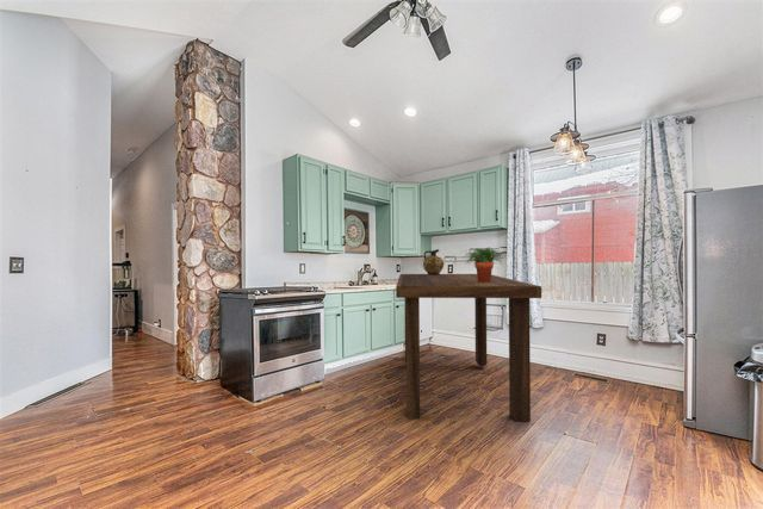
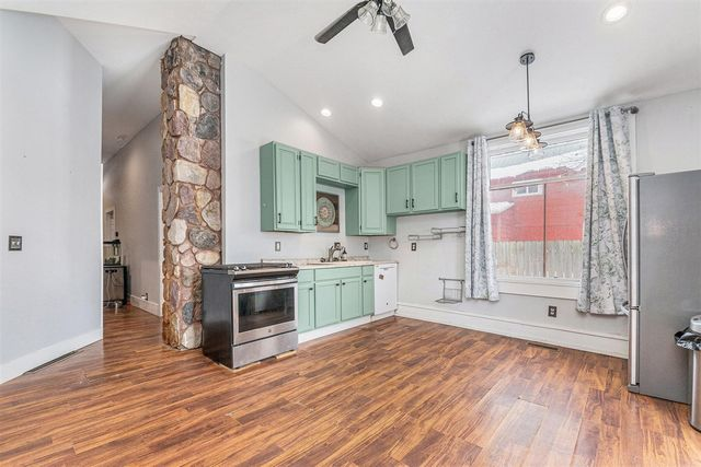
- potted plant (484, 263)
- ceramic jug (433, 261)
- dining table (476, 331)
